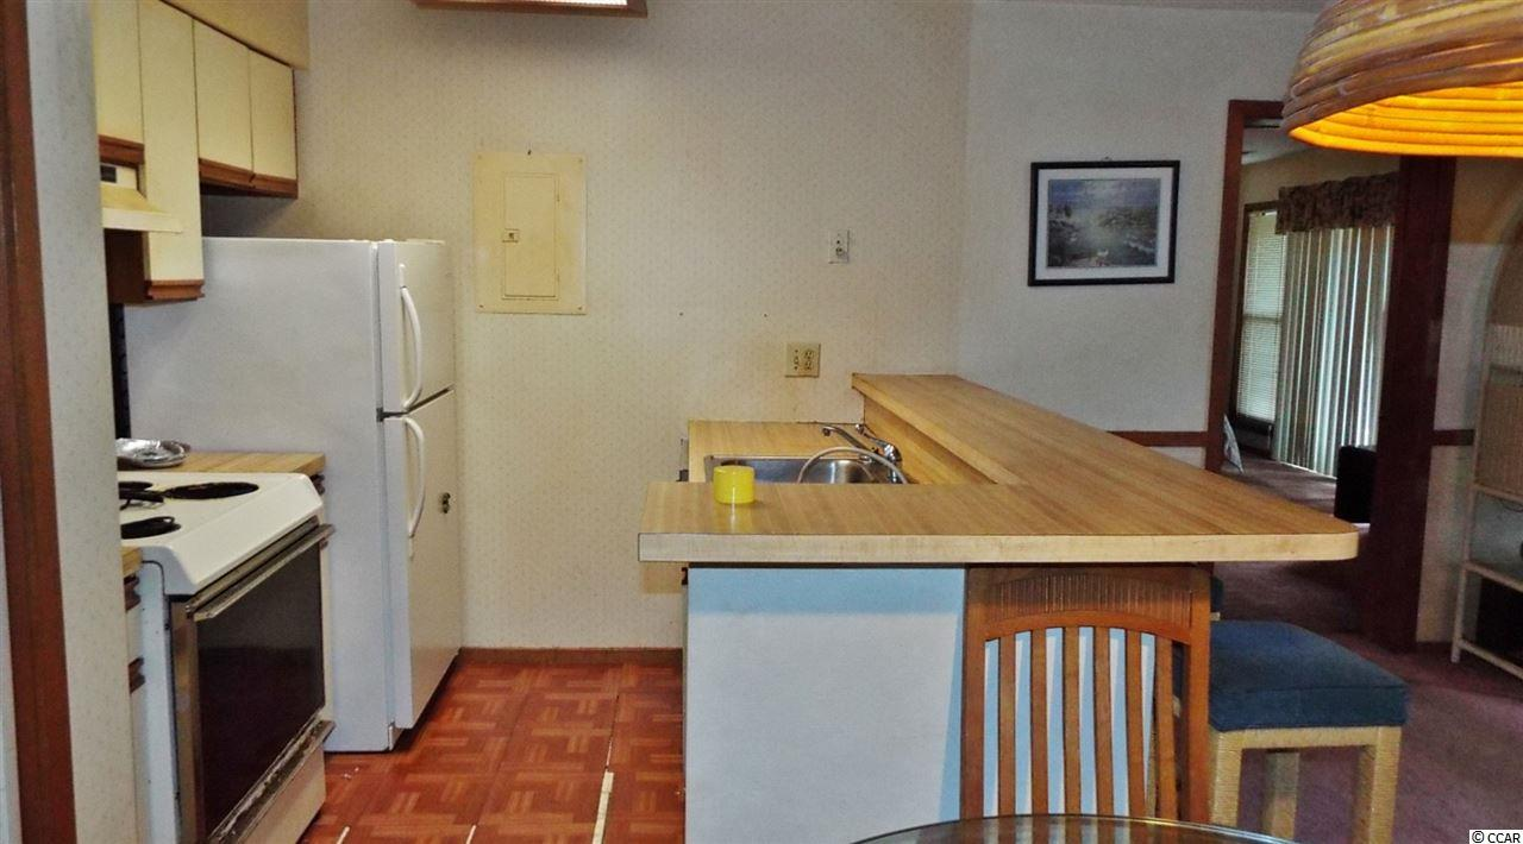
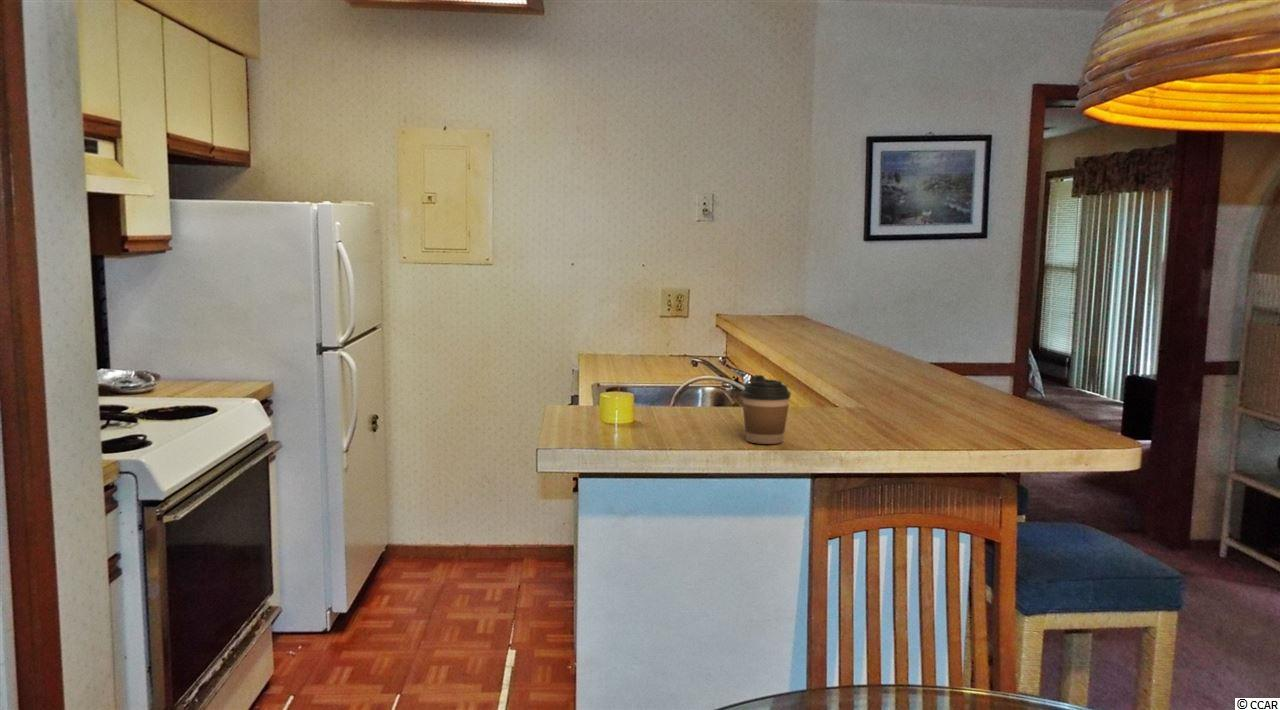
+ coffee cup (765, 408)
